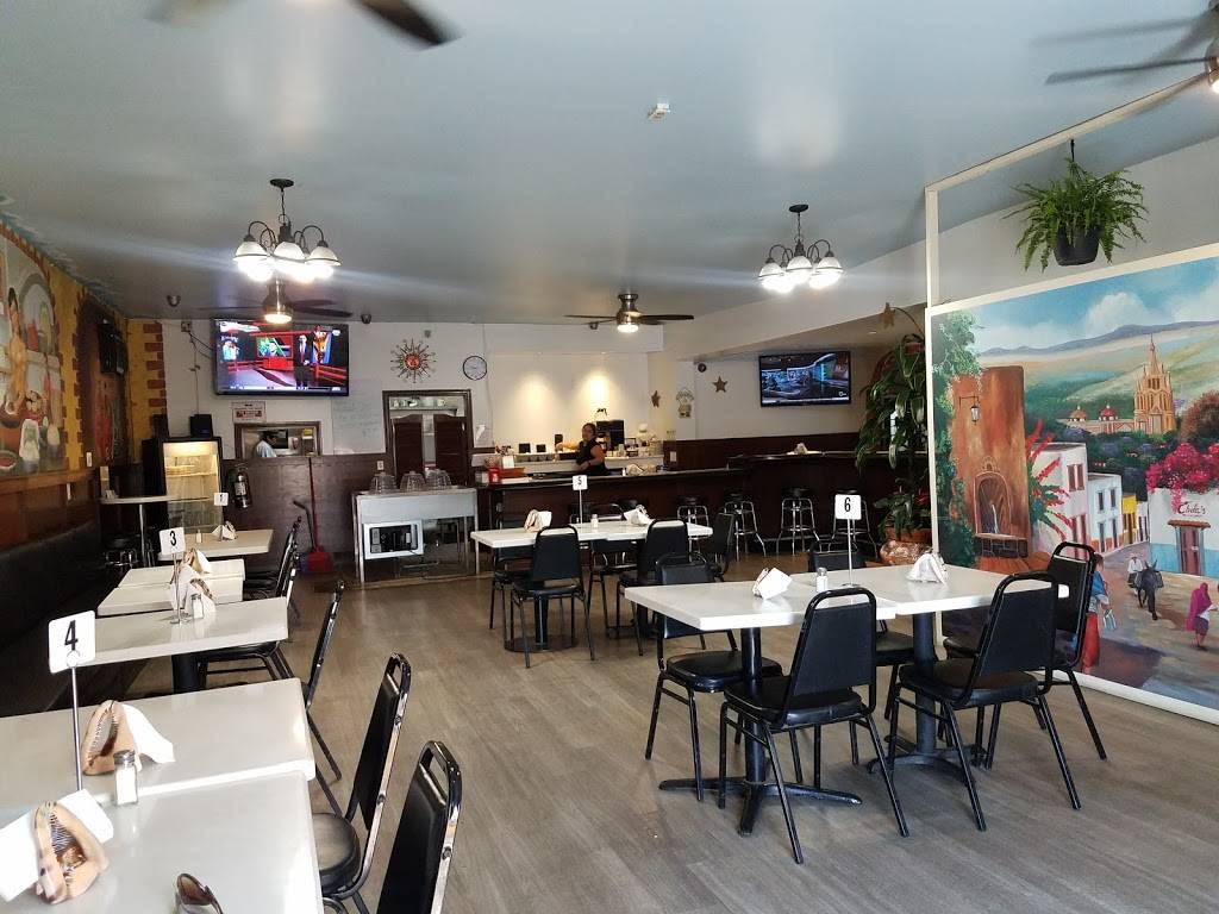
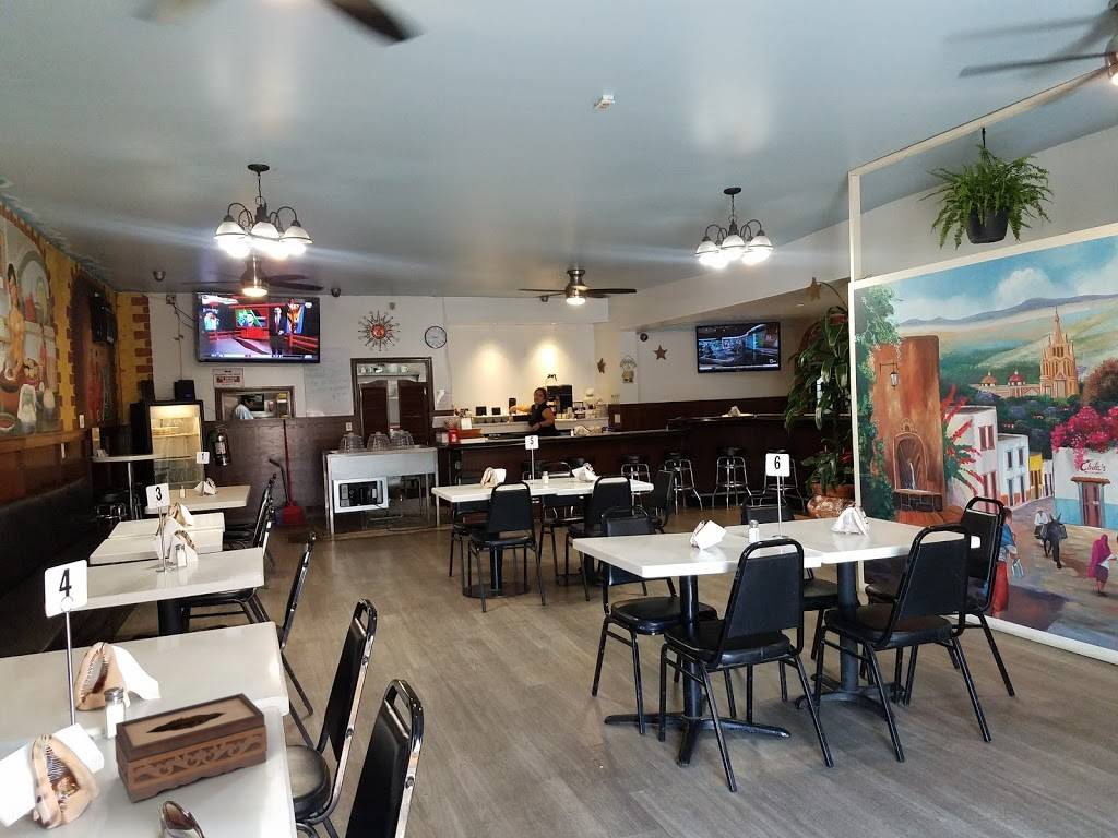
+ tissue box (191, 743)
